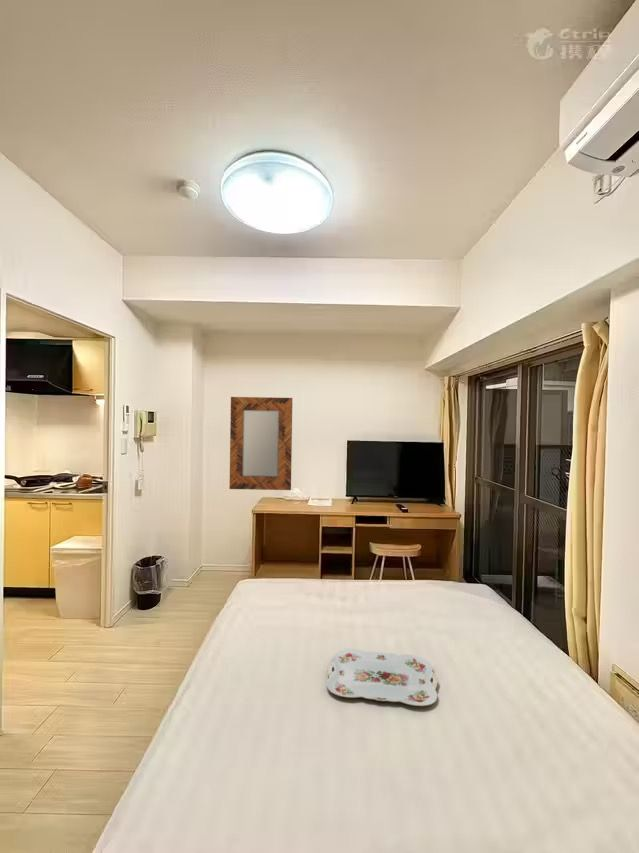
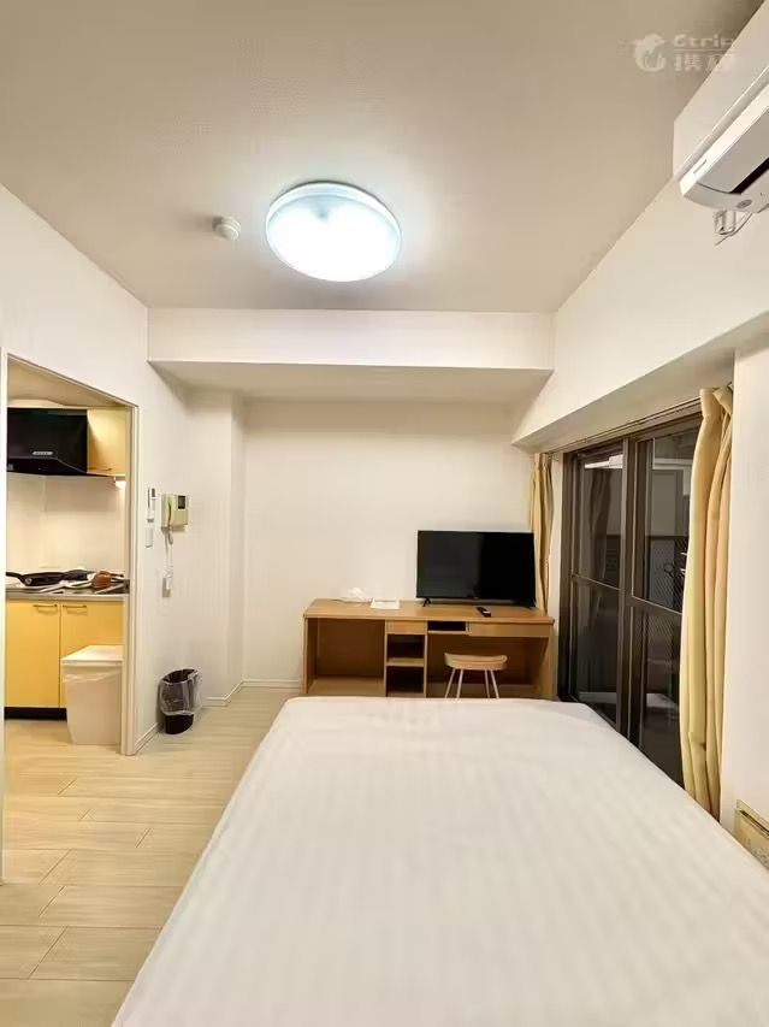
- home mirror (261, 443)
- serving tray (381, 675)
